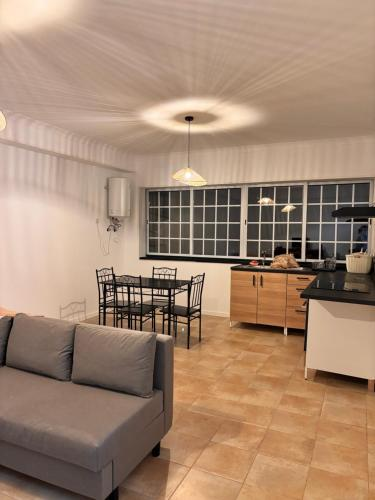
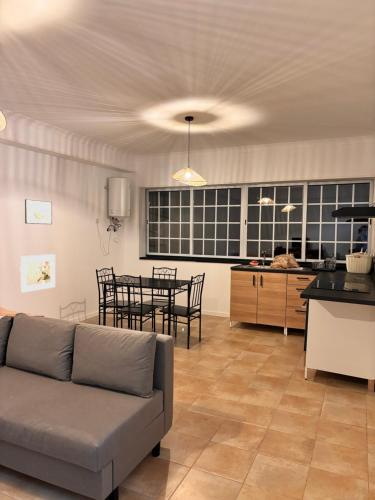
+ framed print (38, 272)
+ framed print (39, 212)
